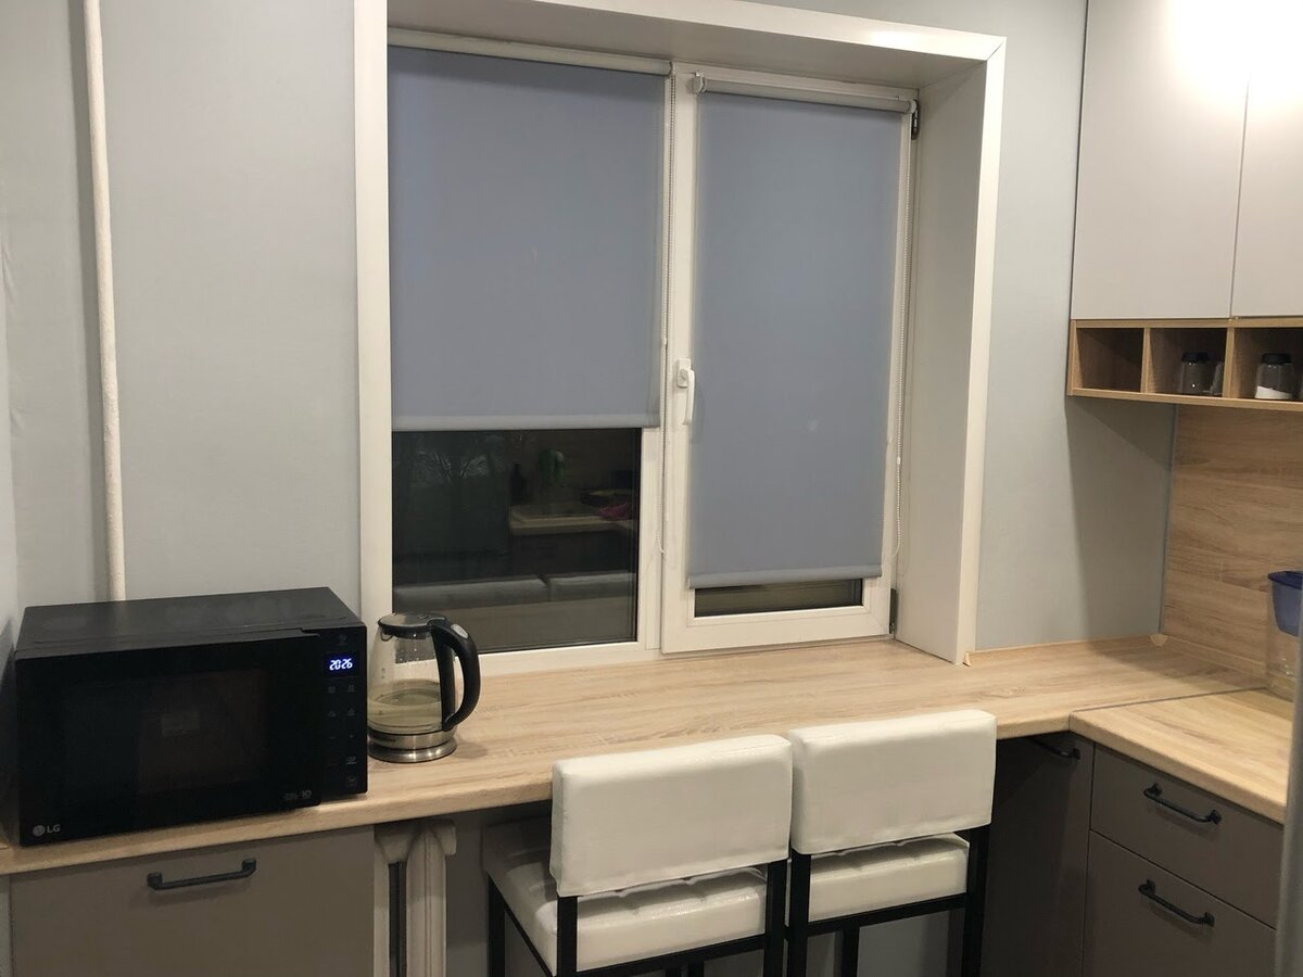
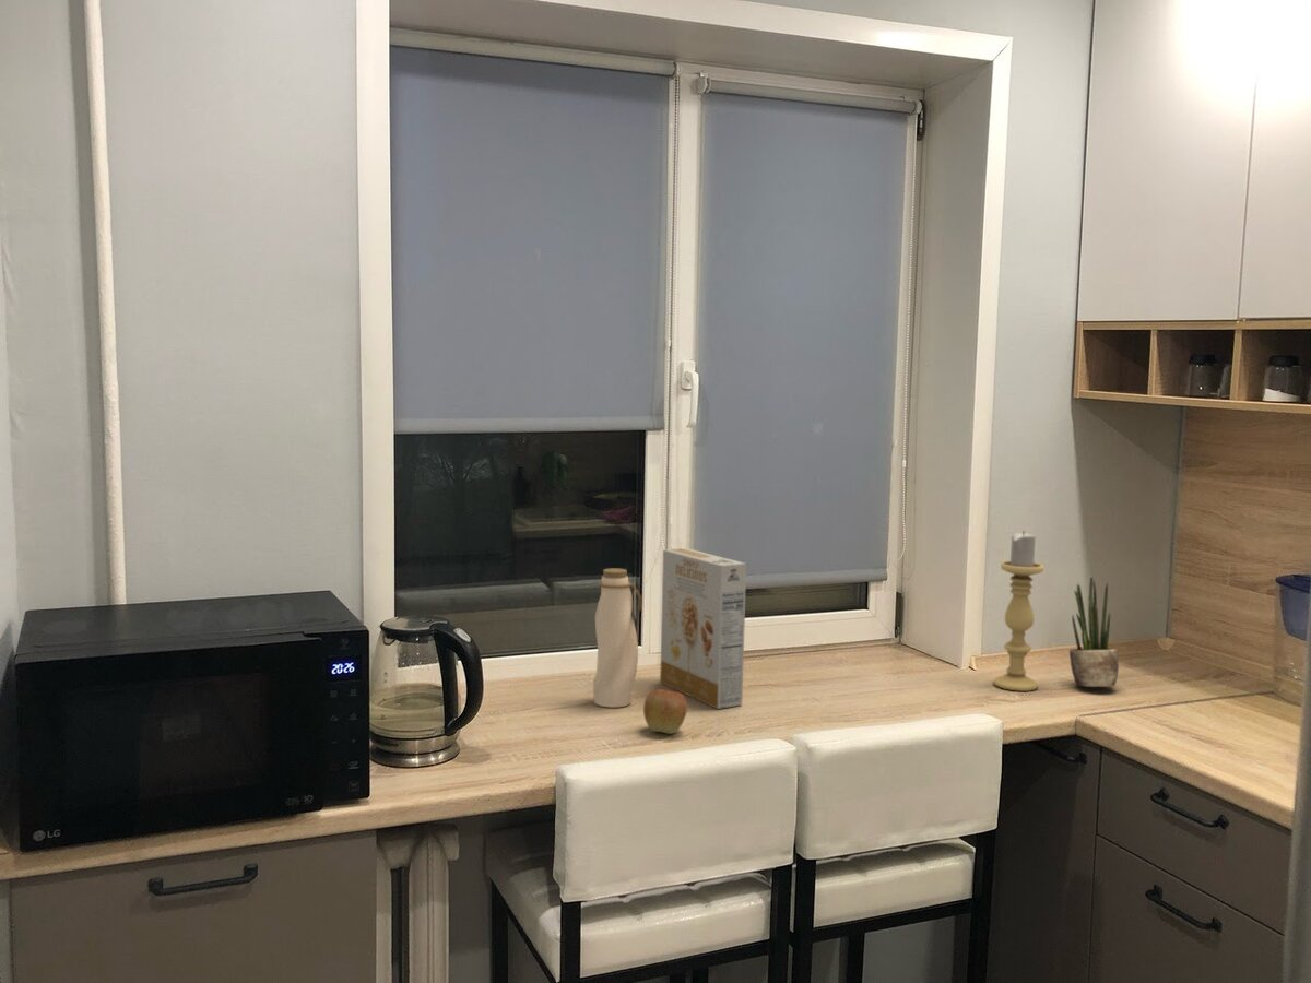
+ cereal box (701, 625)
+ potted plant (1091, 630)
+ apple (664, 710)
+ water bottle (616, 636)
+ candle holder (1019, 608)
